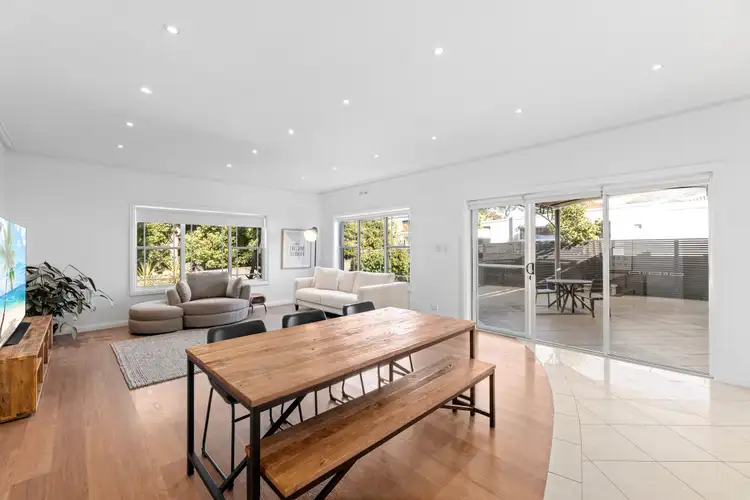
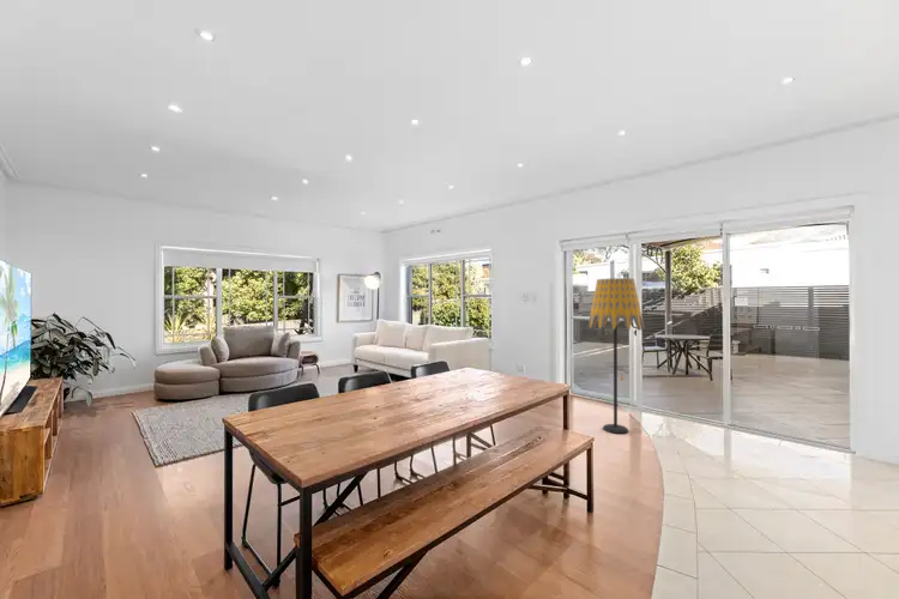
+ floor lamp (615, 353)
